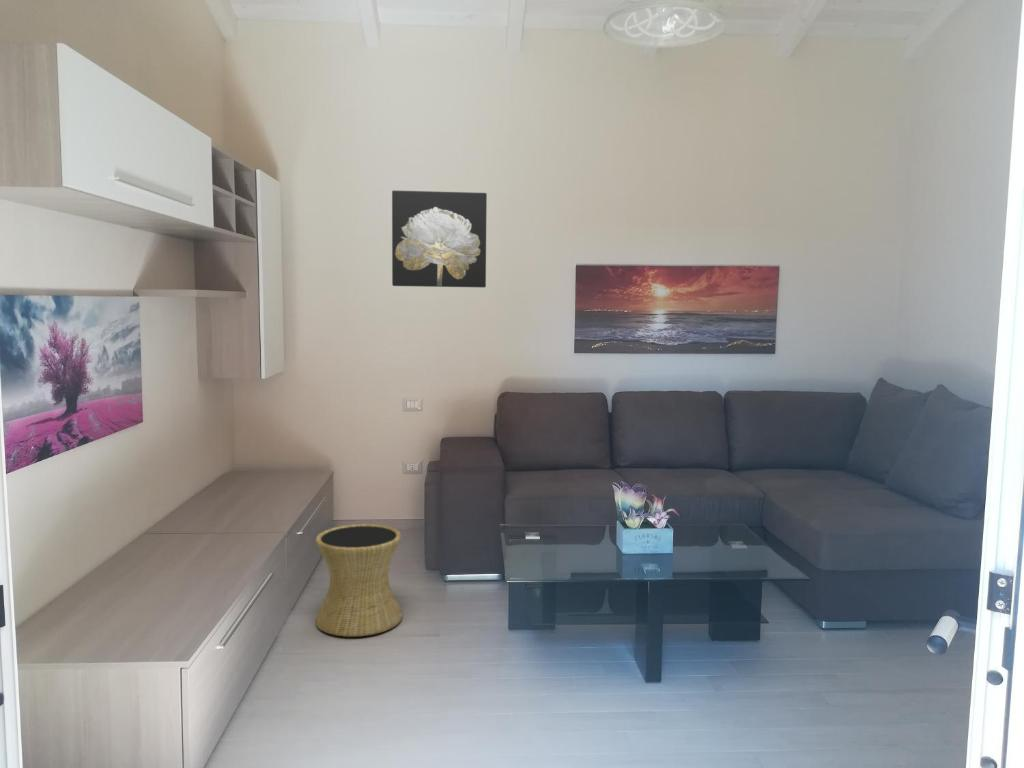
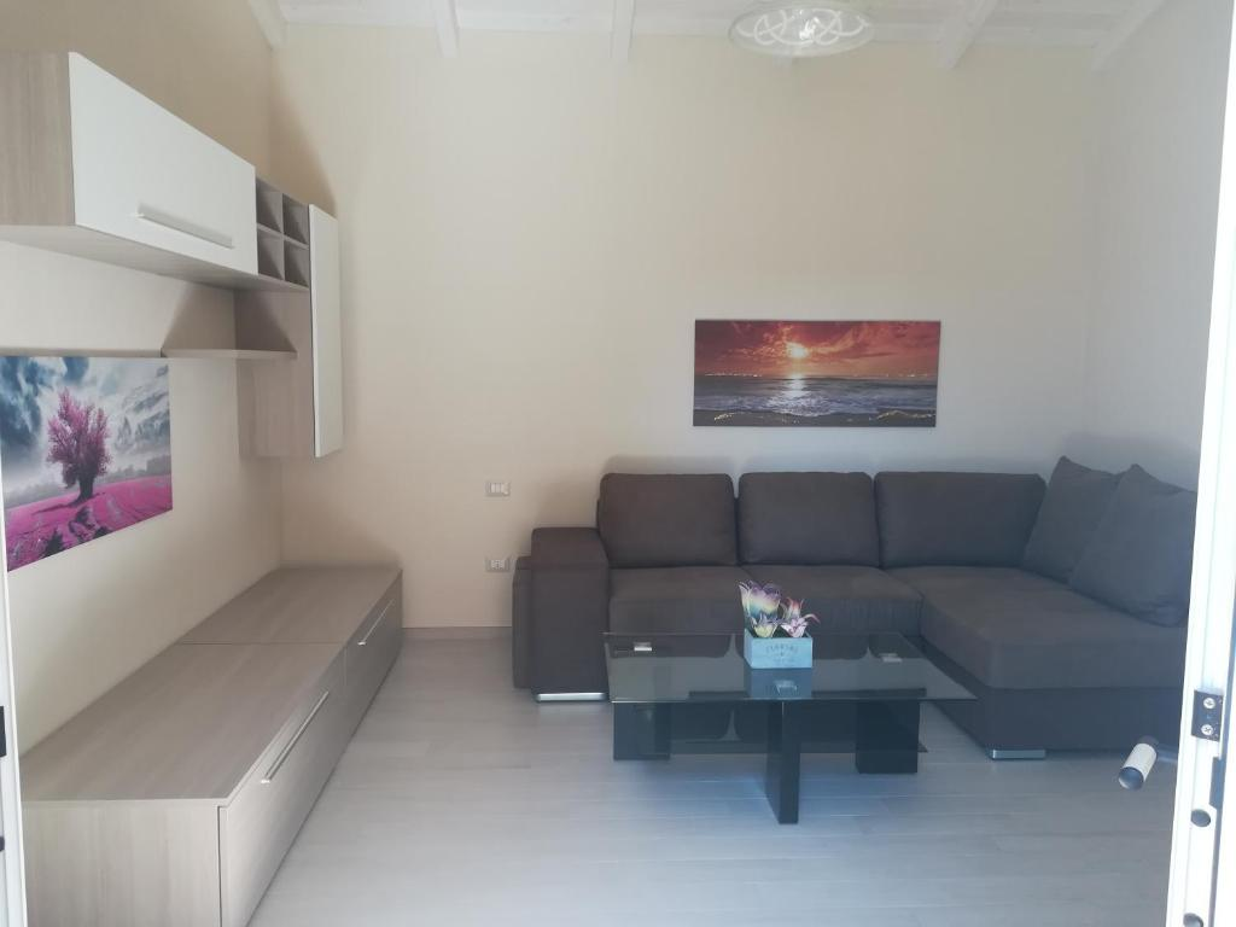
- side table (359, 577)
- wall art (439, 239)
